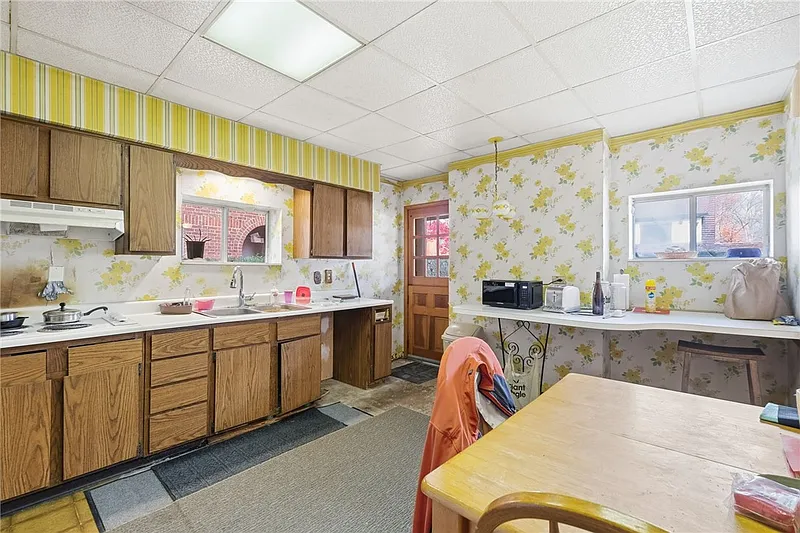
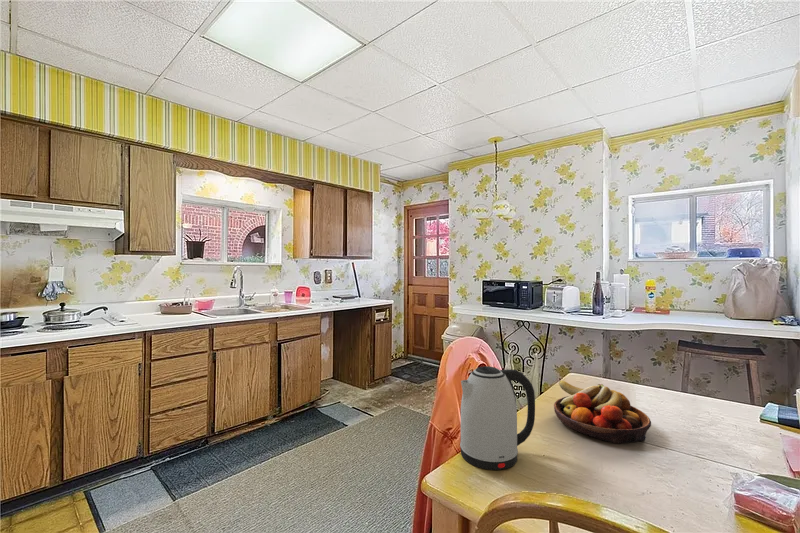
+ kettle (498, 410)
+ fruit bowl (598, 407)
